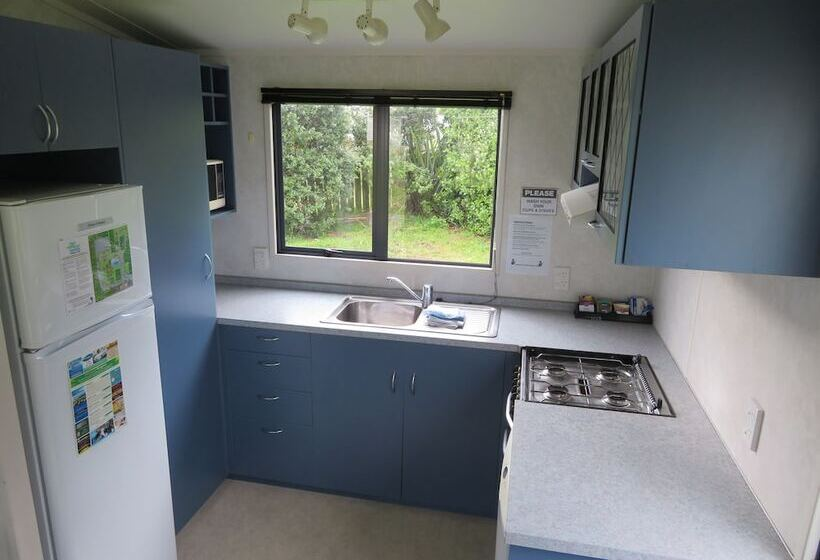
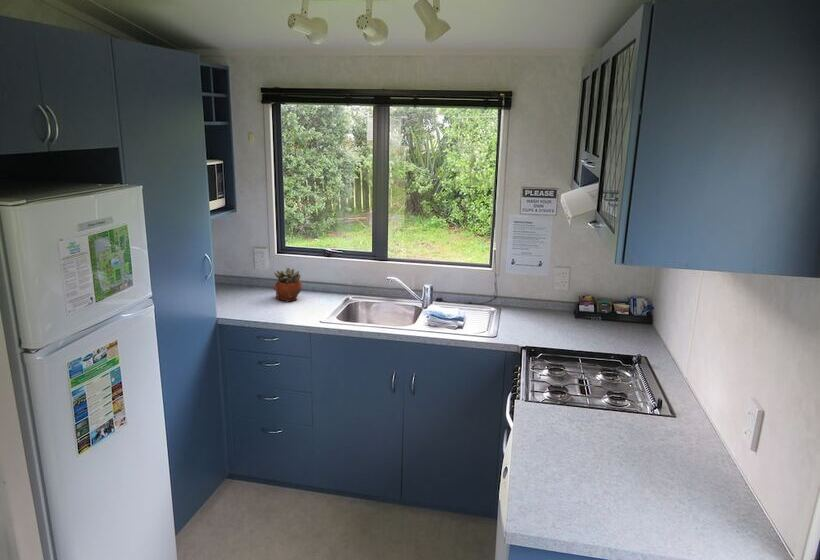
+ succulent planter (286, 283)
